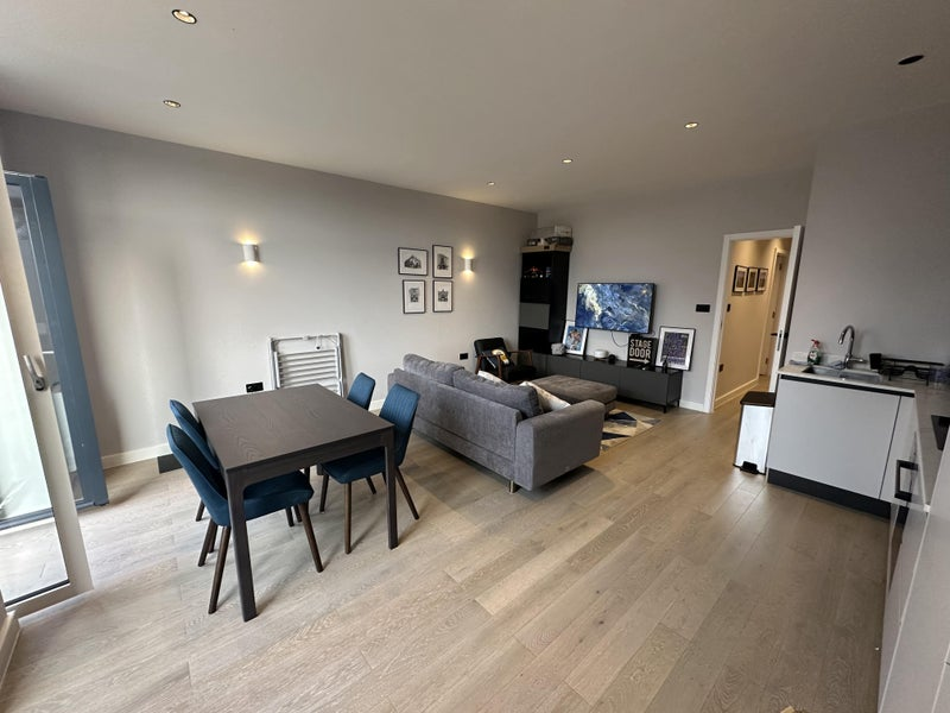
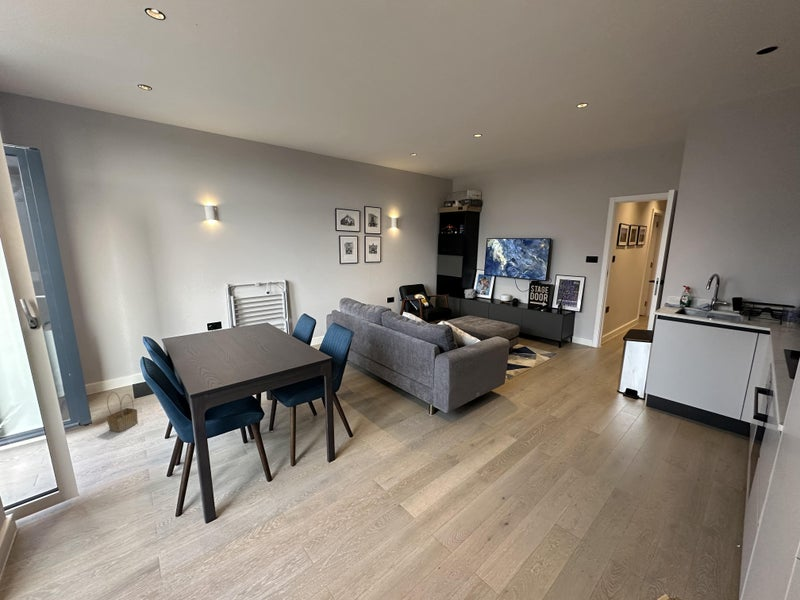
+ basket (121, 410)
